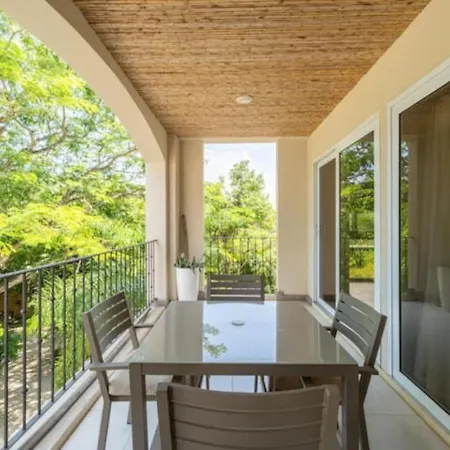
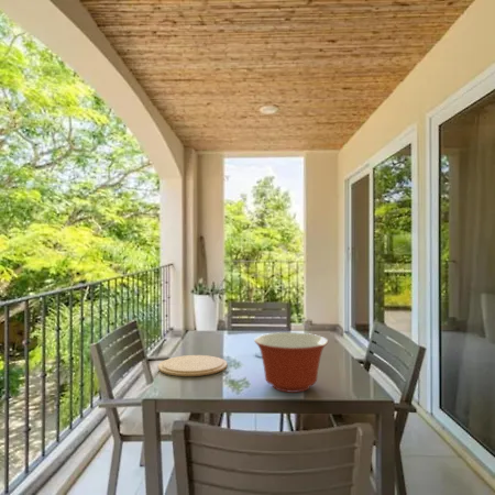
+ plate (193, 364)
+ mixing bowl (290, 362)
